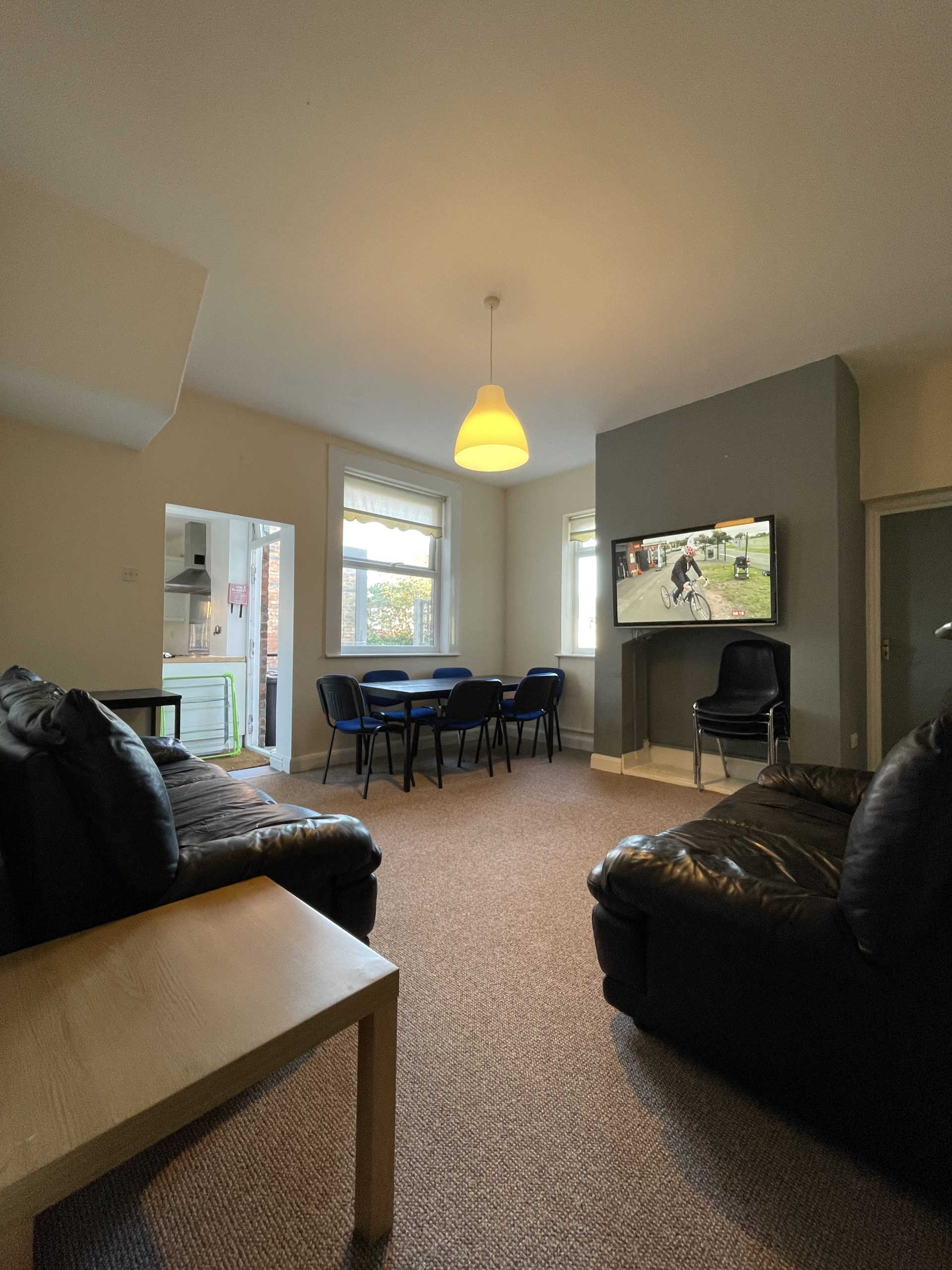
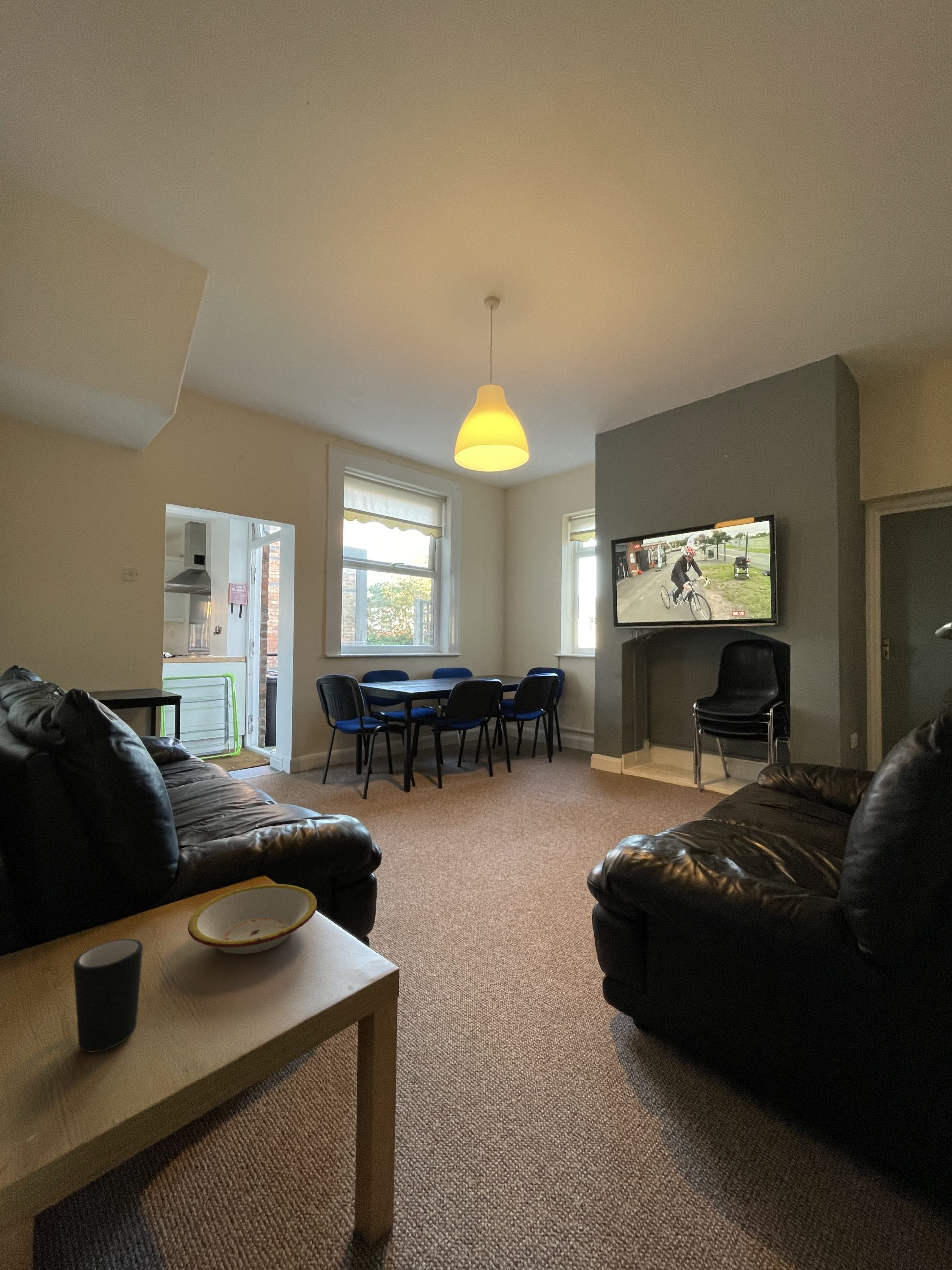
+ mug (106, 988)
+ bowl (255, 923)
